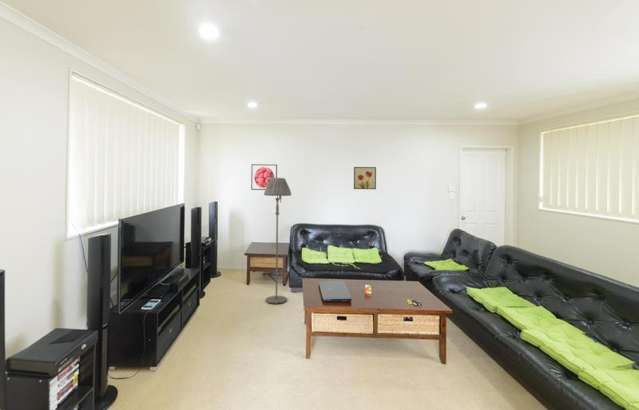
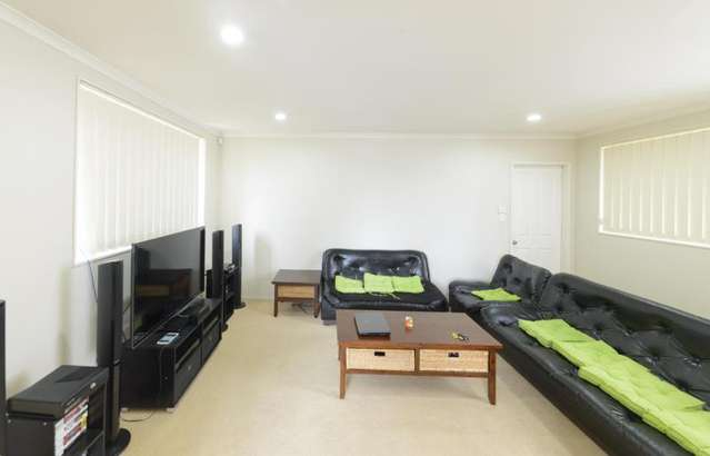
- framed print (264, 177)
- floor lamp (277, 239)
- wall art (364, 178)
